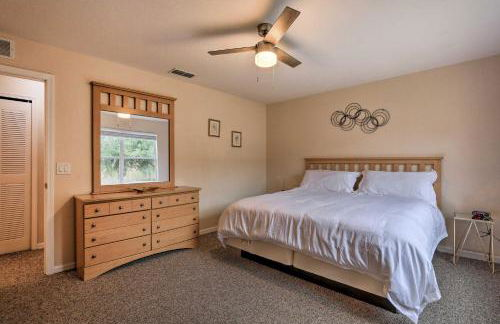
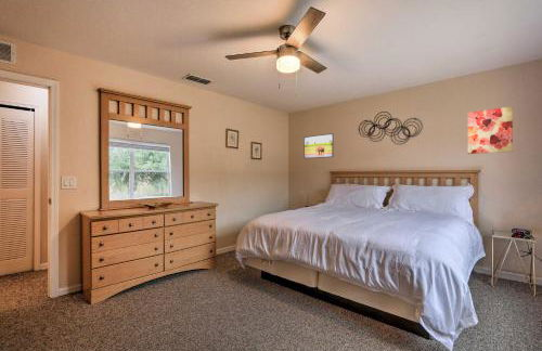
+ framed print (318, 146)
+ wall art (489, 131)
